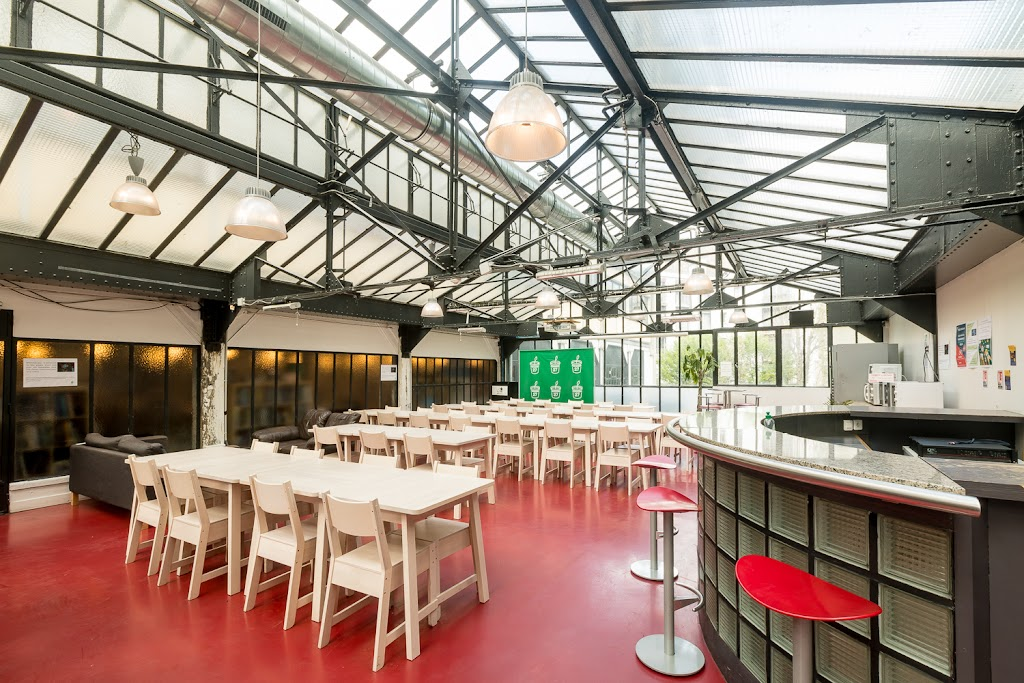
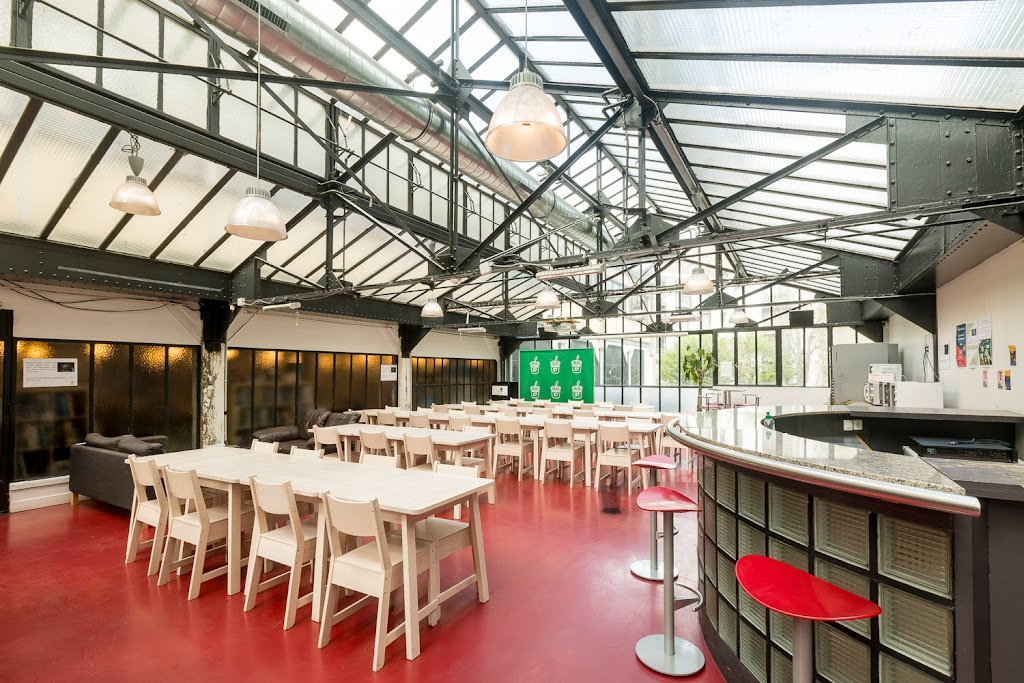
+ waste bin (611, 499)
